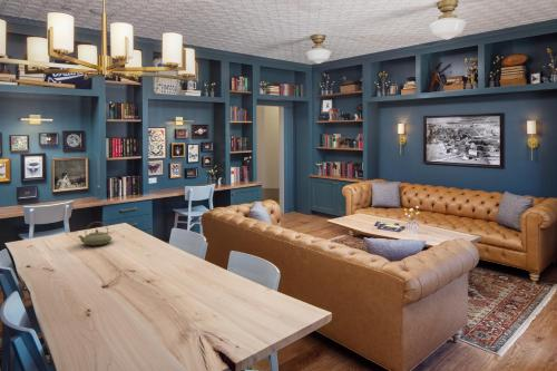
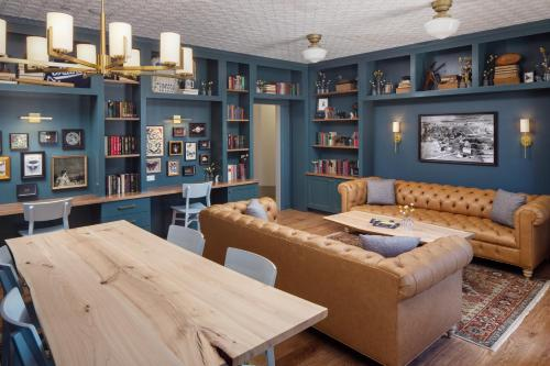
- teapot (95, 233)
